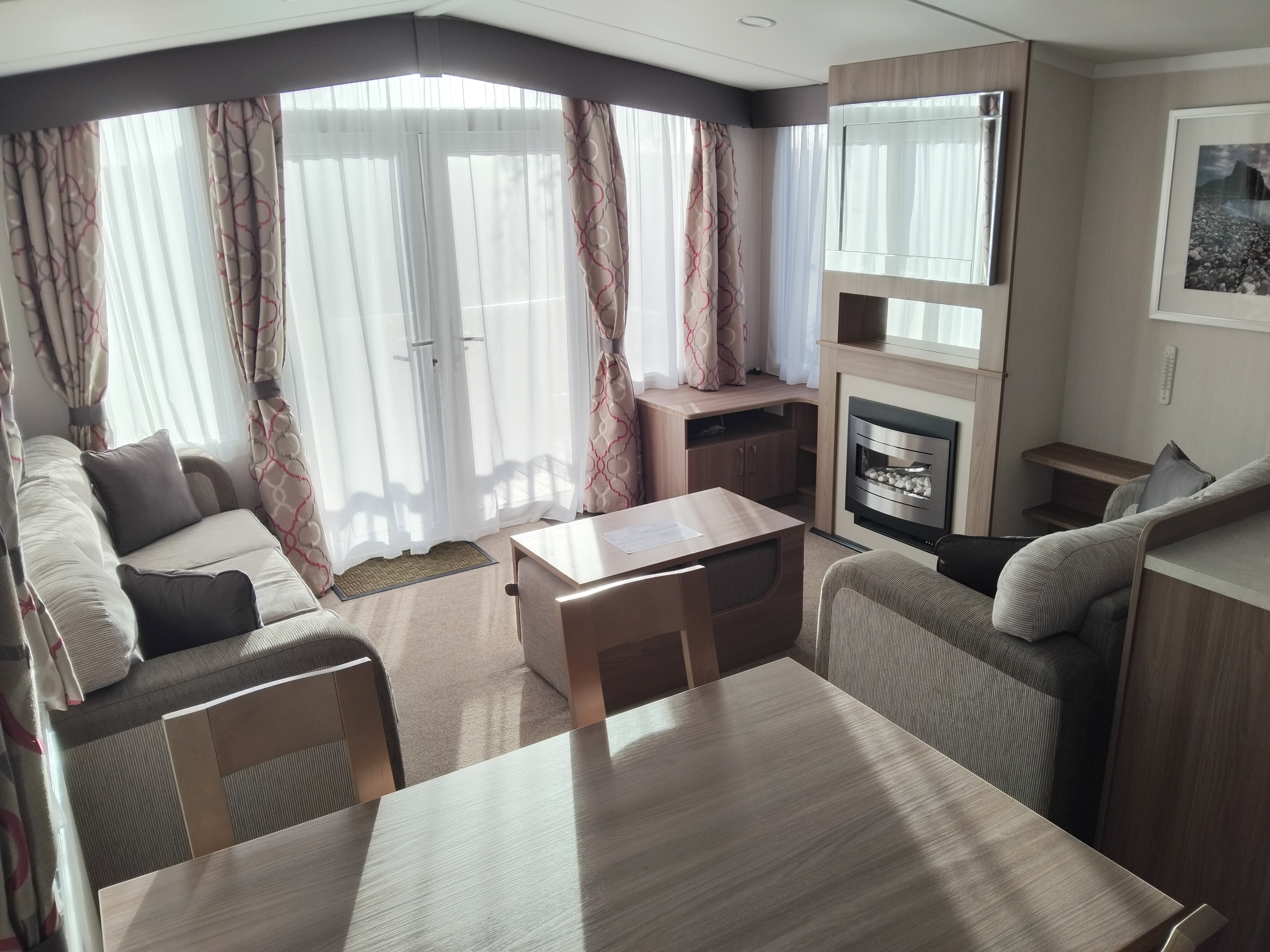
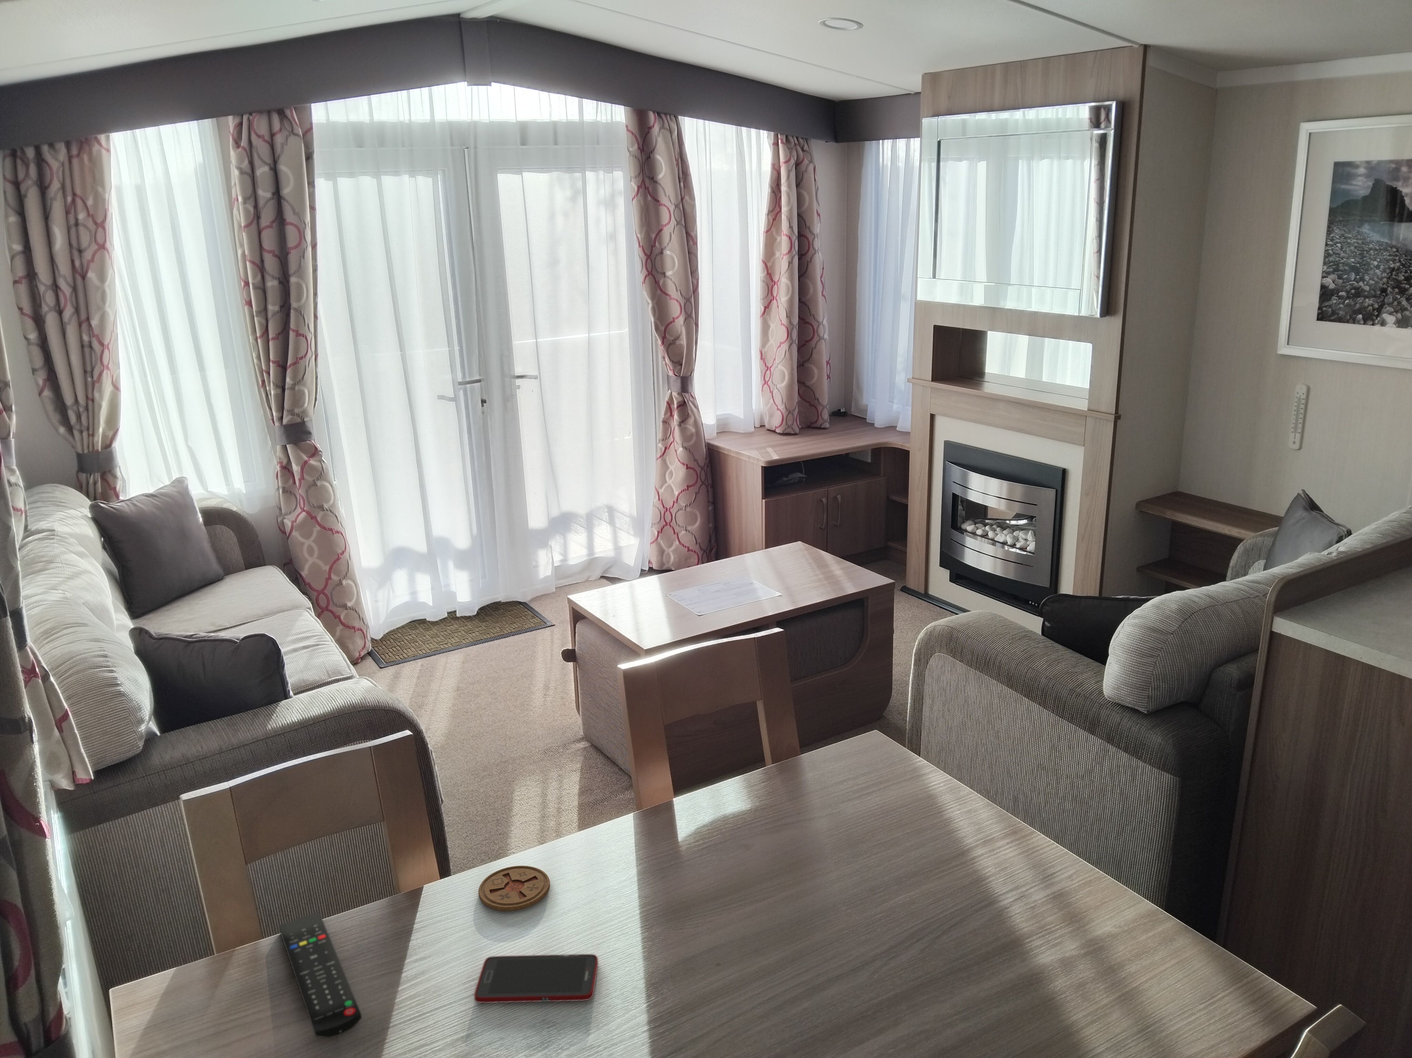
+ cell phone (537, 978)
+ coaster (515, 888)
+ remote control (318, 972)
